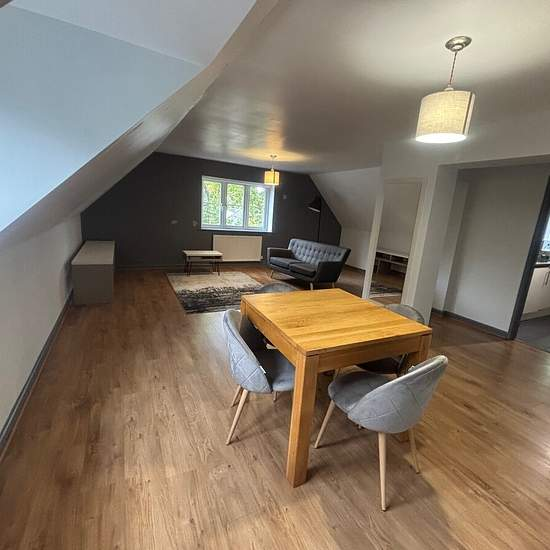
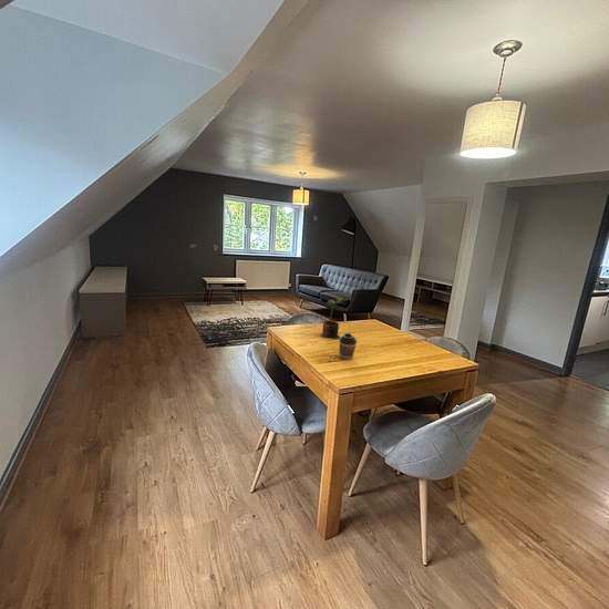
+ coffee cup (347, 345)
+ potted plant (331, 314)
